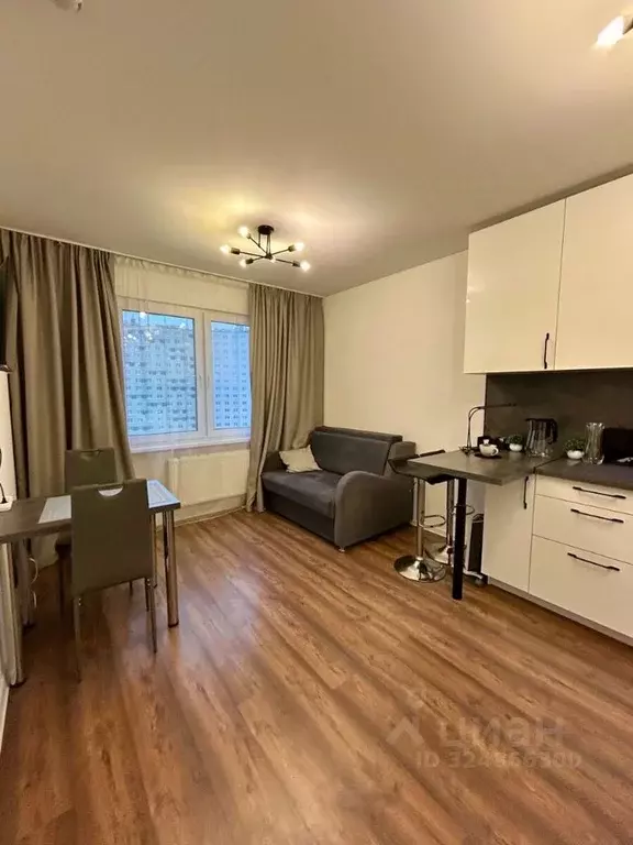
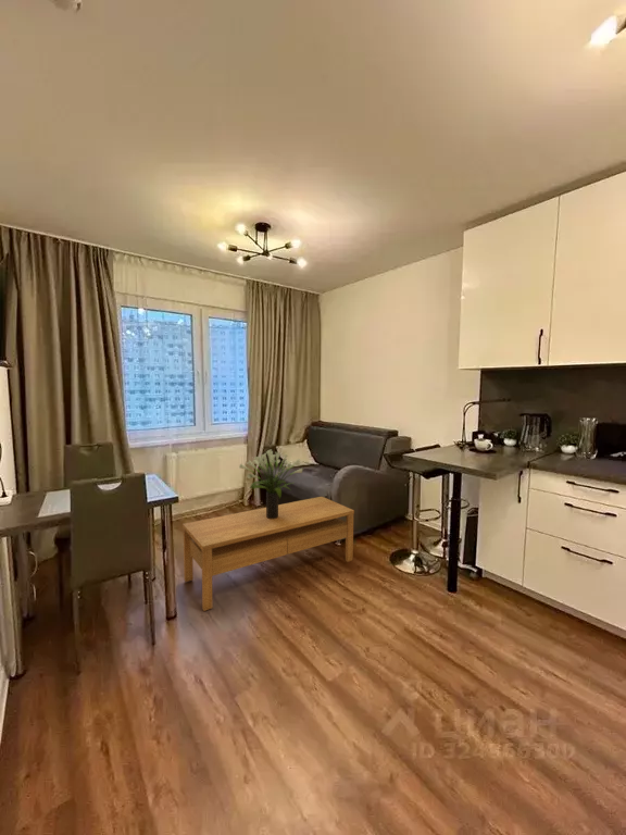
+ potted plant (271, 484)
+ coffee table (273, 543)
